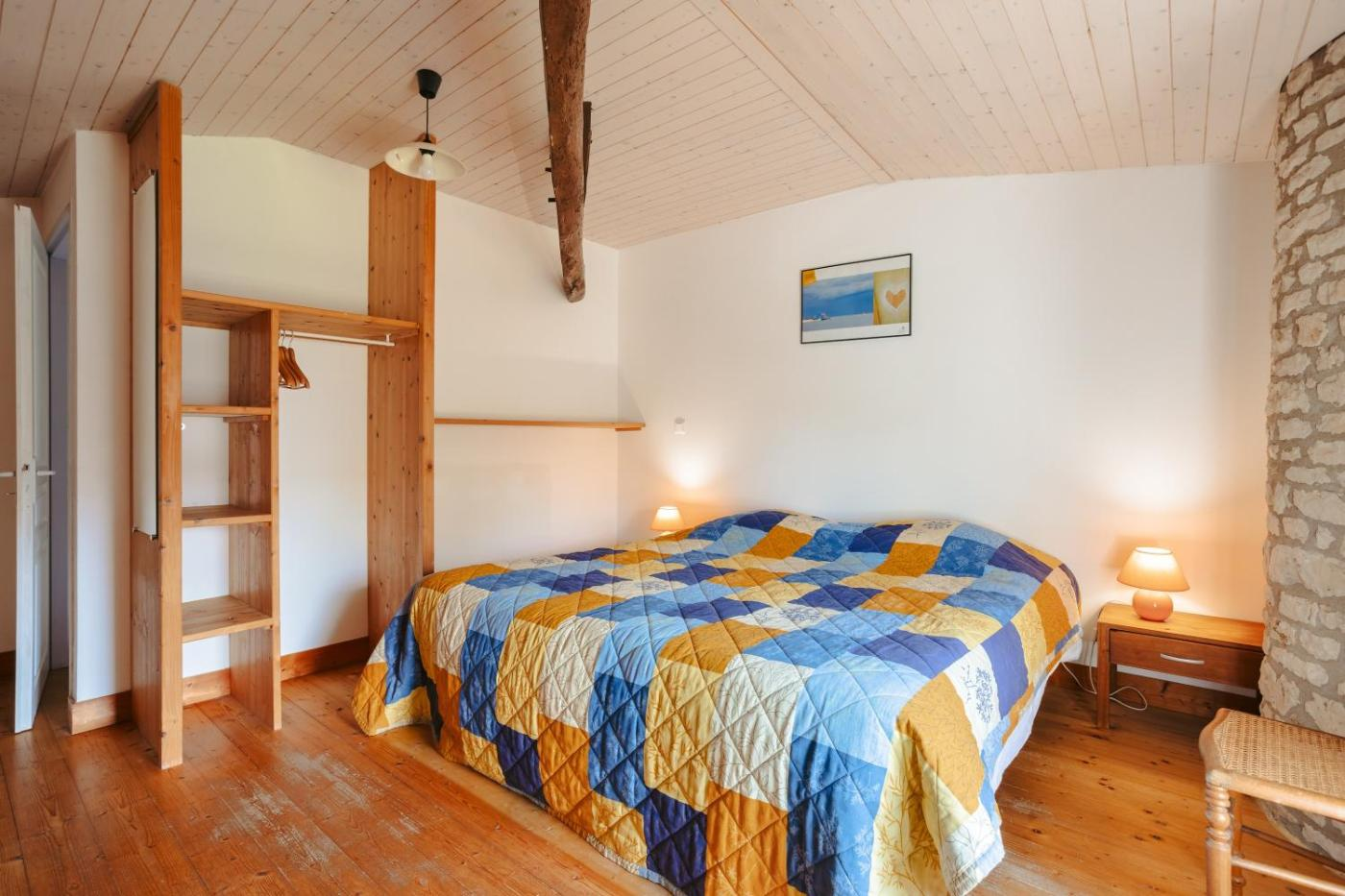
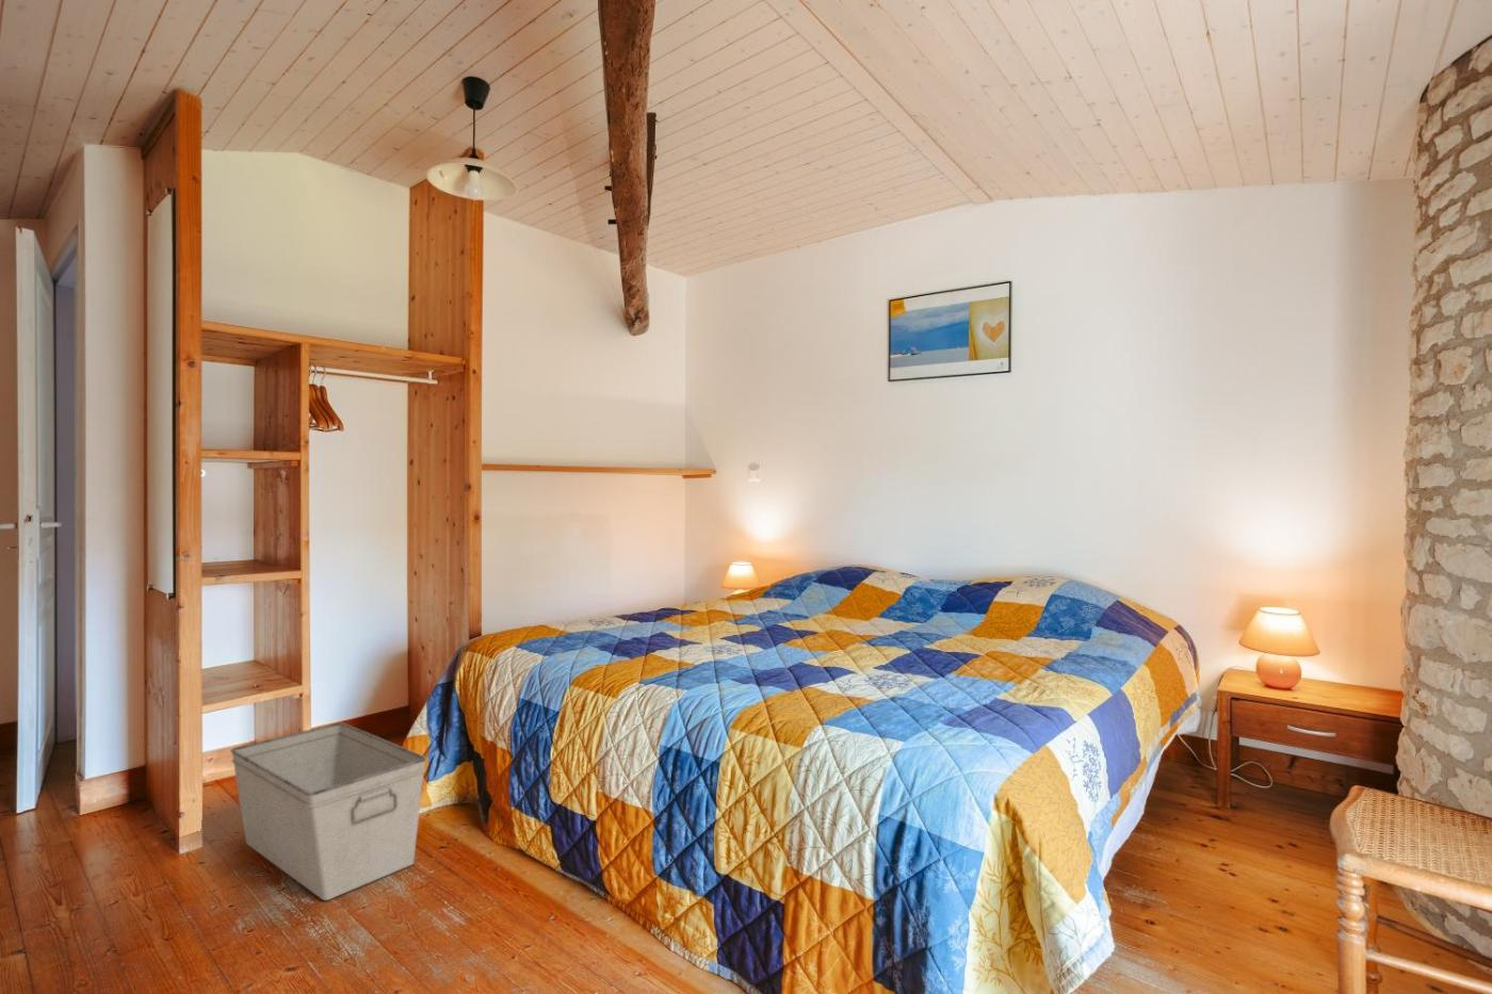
+ storage bin (327, 802)
